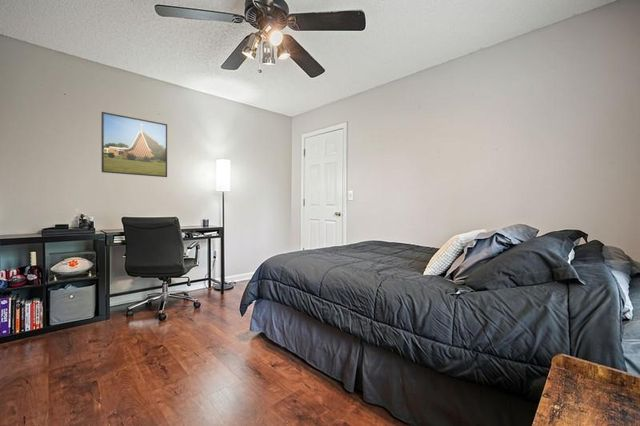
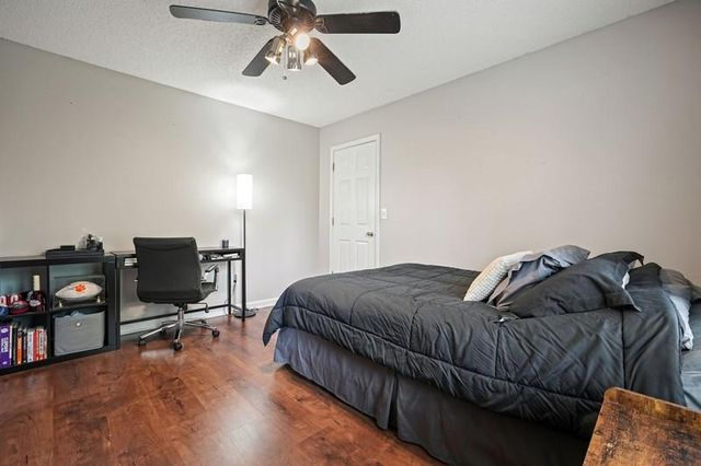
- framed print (136, 146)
